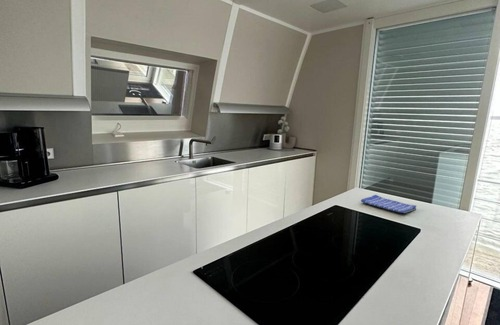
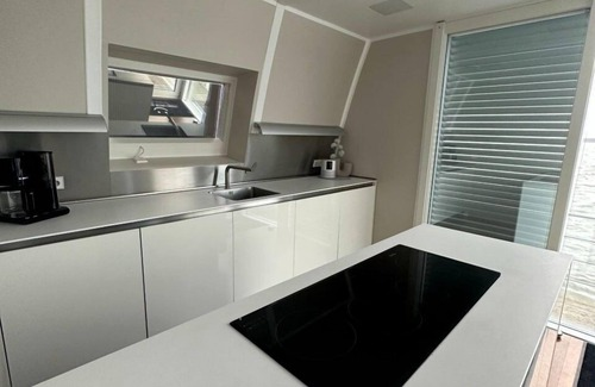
- dish towel (387, 203)
